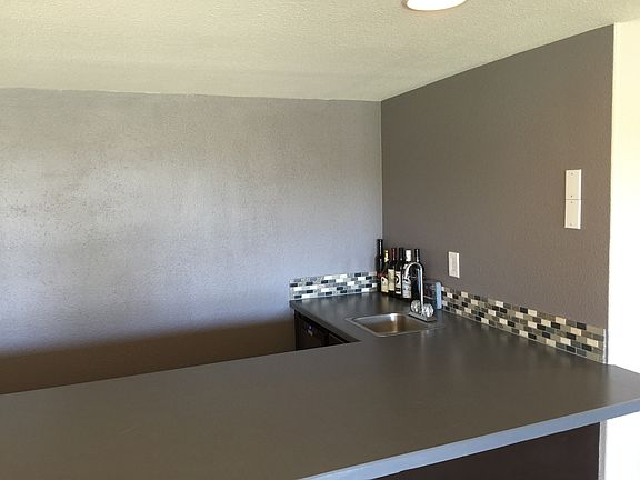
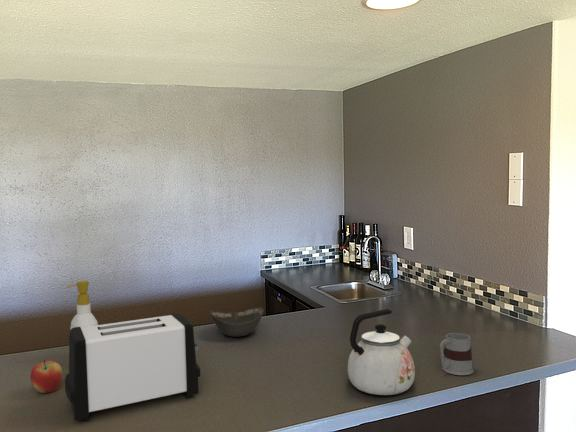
+ apple (46, 374)
+ toaster (135, 362)
+ kettle (381, 348)
+ bowl (237, 322)
+ soap bottle (82, 321)
+ mug (454, 353)
